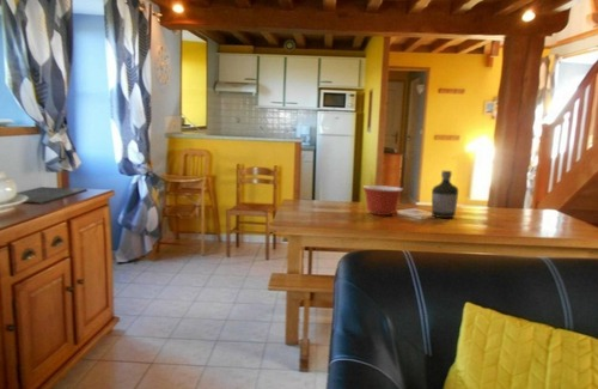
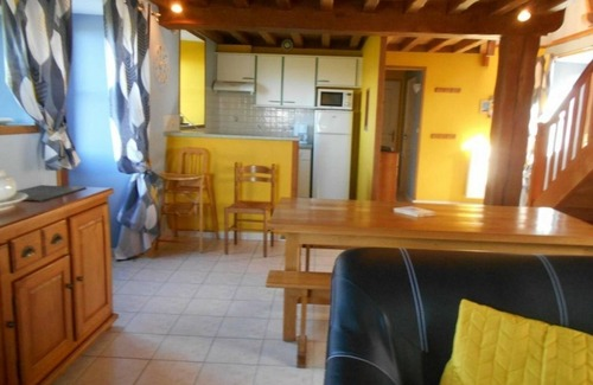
- bottle (445, 194)
- mixing bowl (382, 200)
